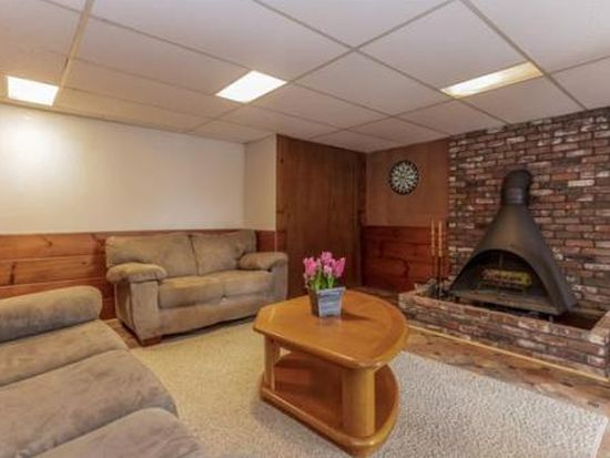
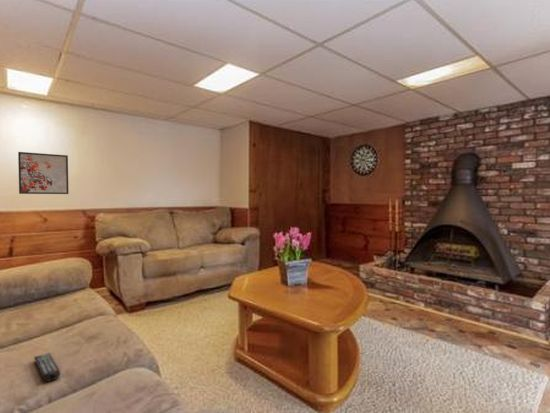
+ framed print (44, 173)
+ remote control (46, 365)
